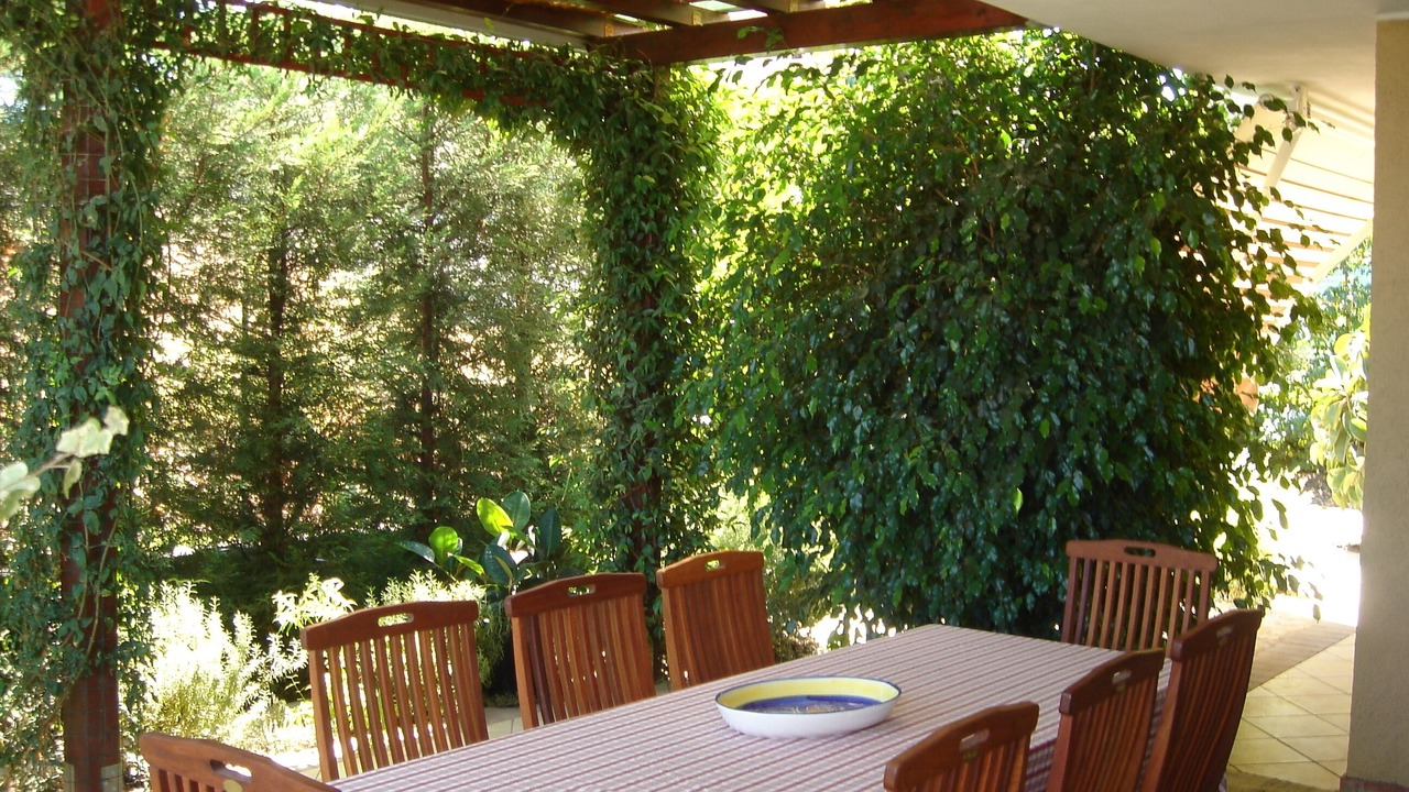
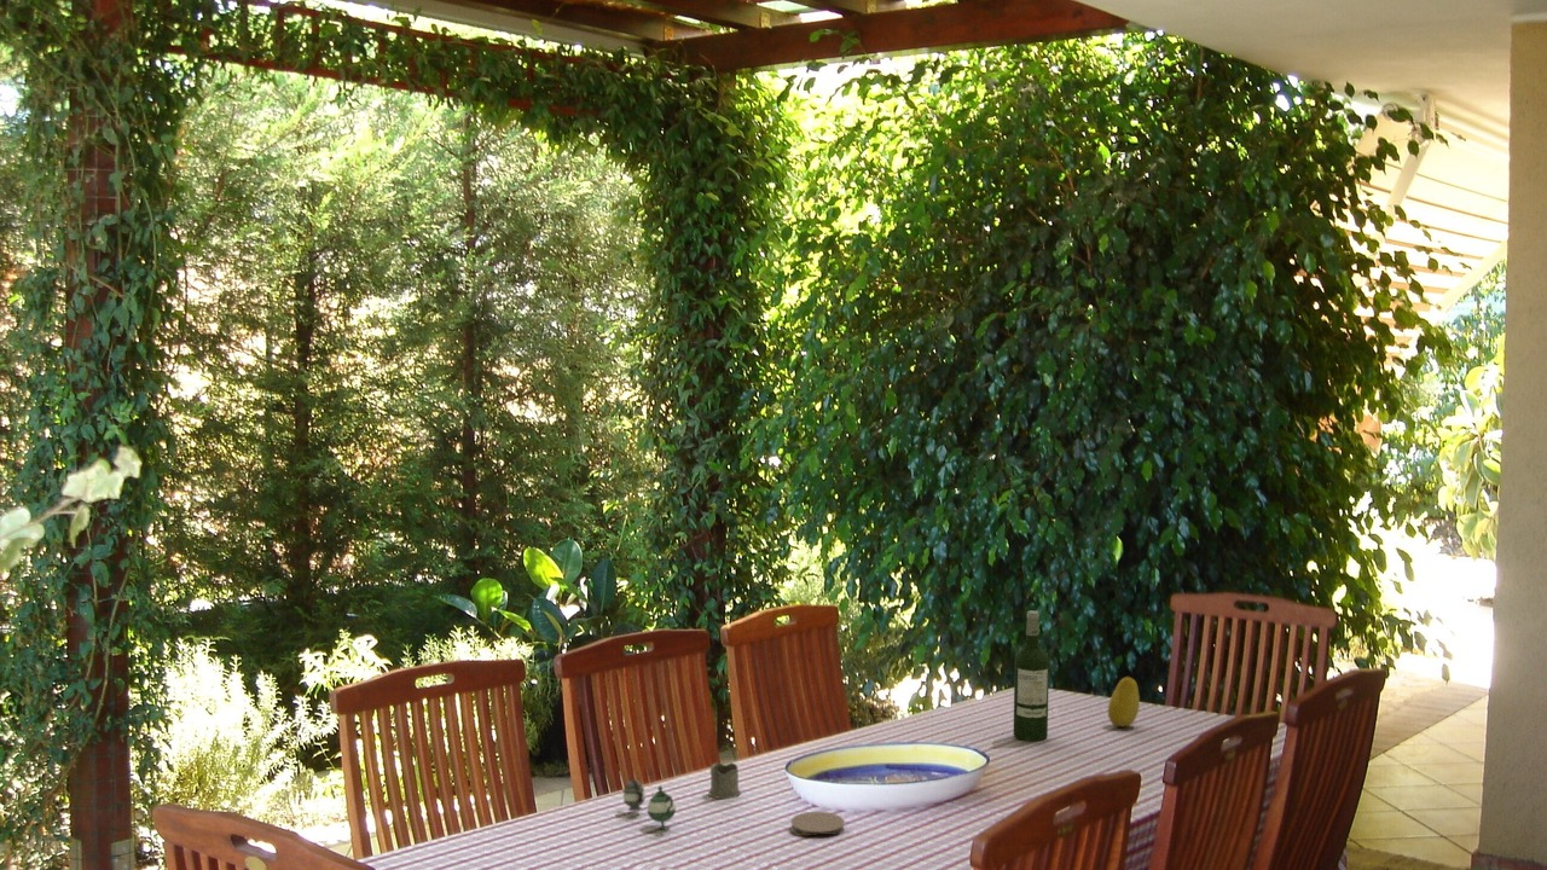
+ teapot (650, 799)
+ tea glass holder (722, 772)
+ wine bottle (1031, 674)
+ coaster (817, 824)
+ fruit (1124, 701)
